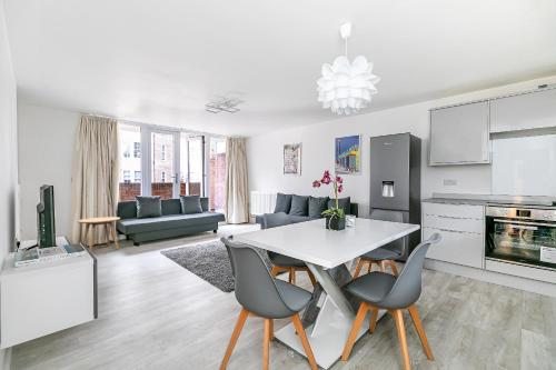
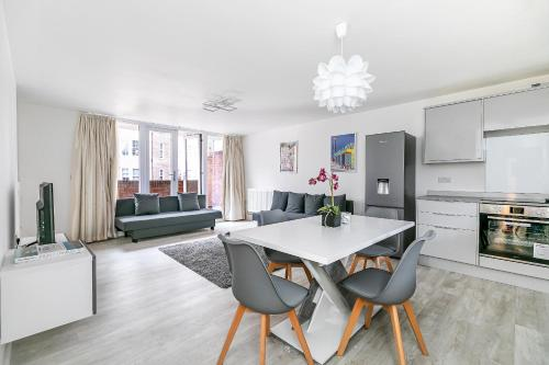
- side table (93, 233)
